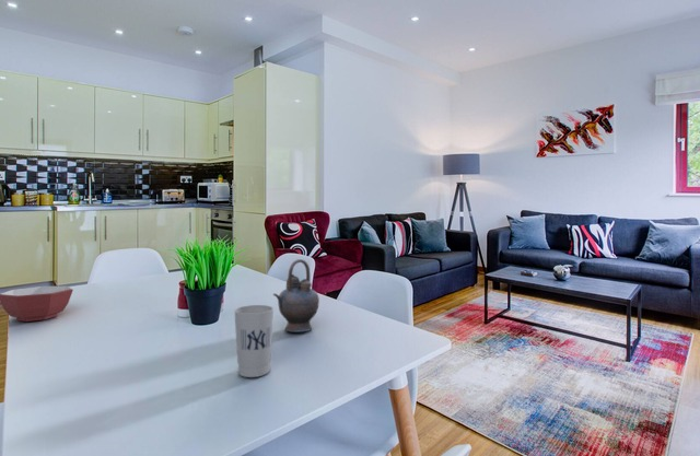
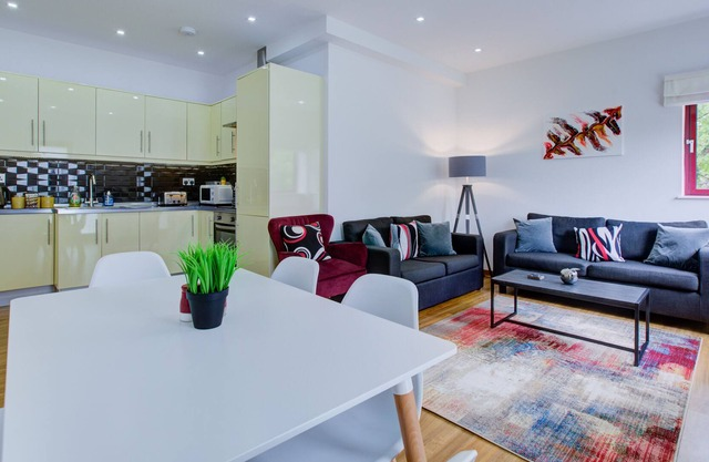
- bowl (36, 303)
- teapot (294, 295)
- cup (254, 340)
